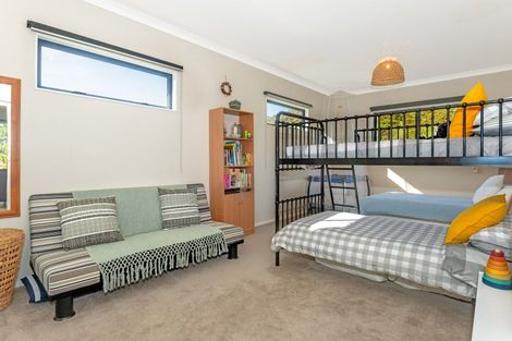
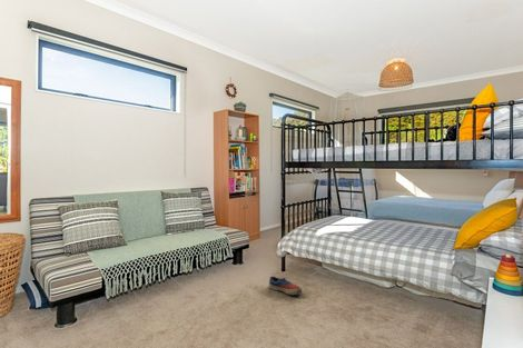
+ shoe (285, 284)
